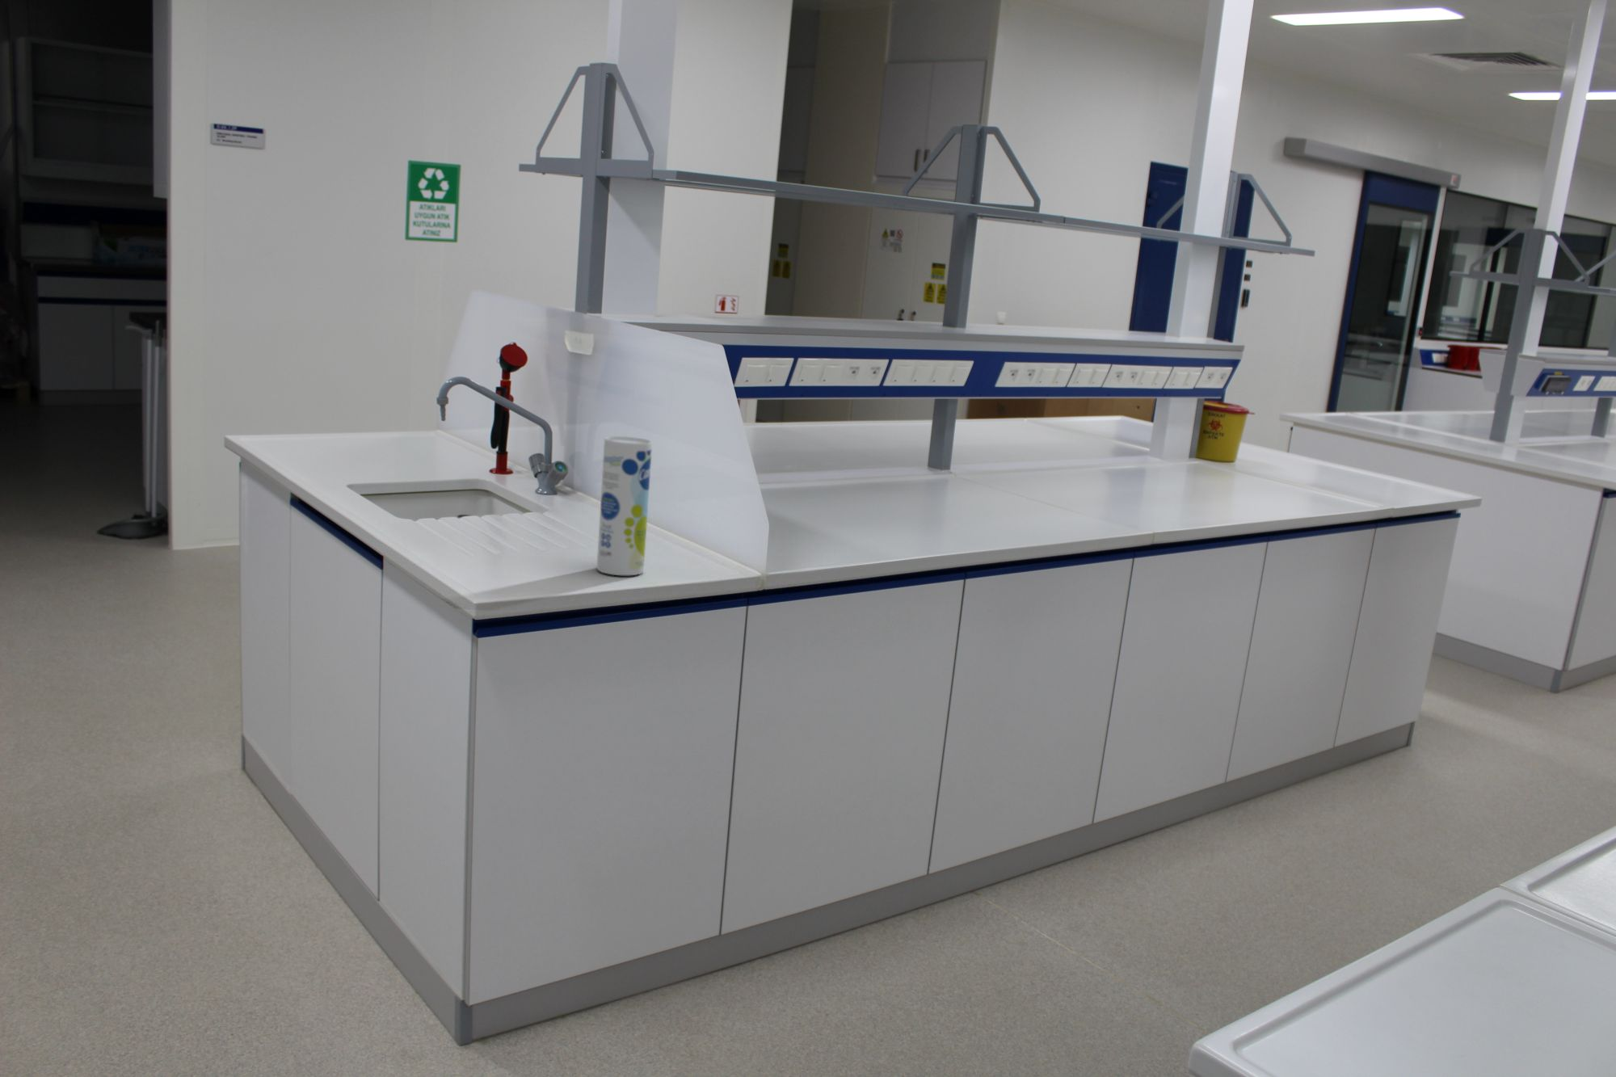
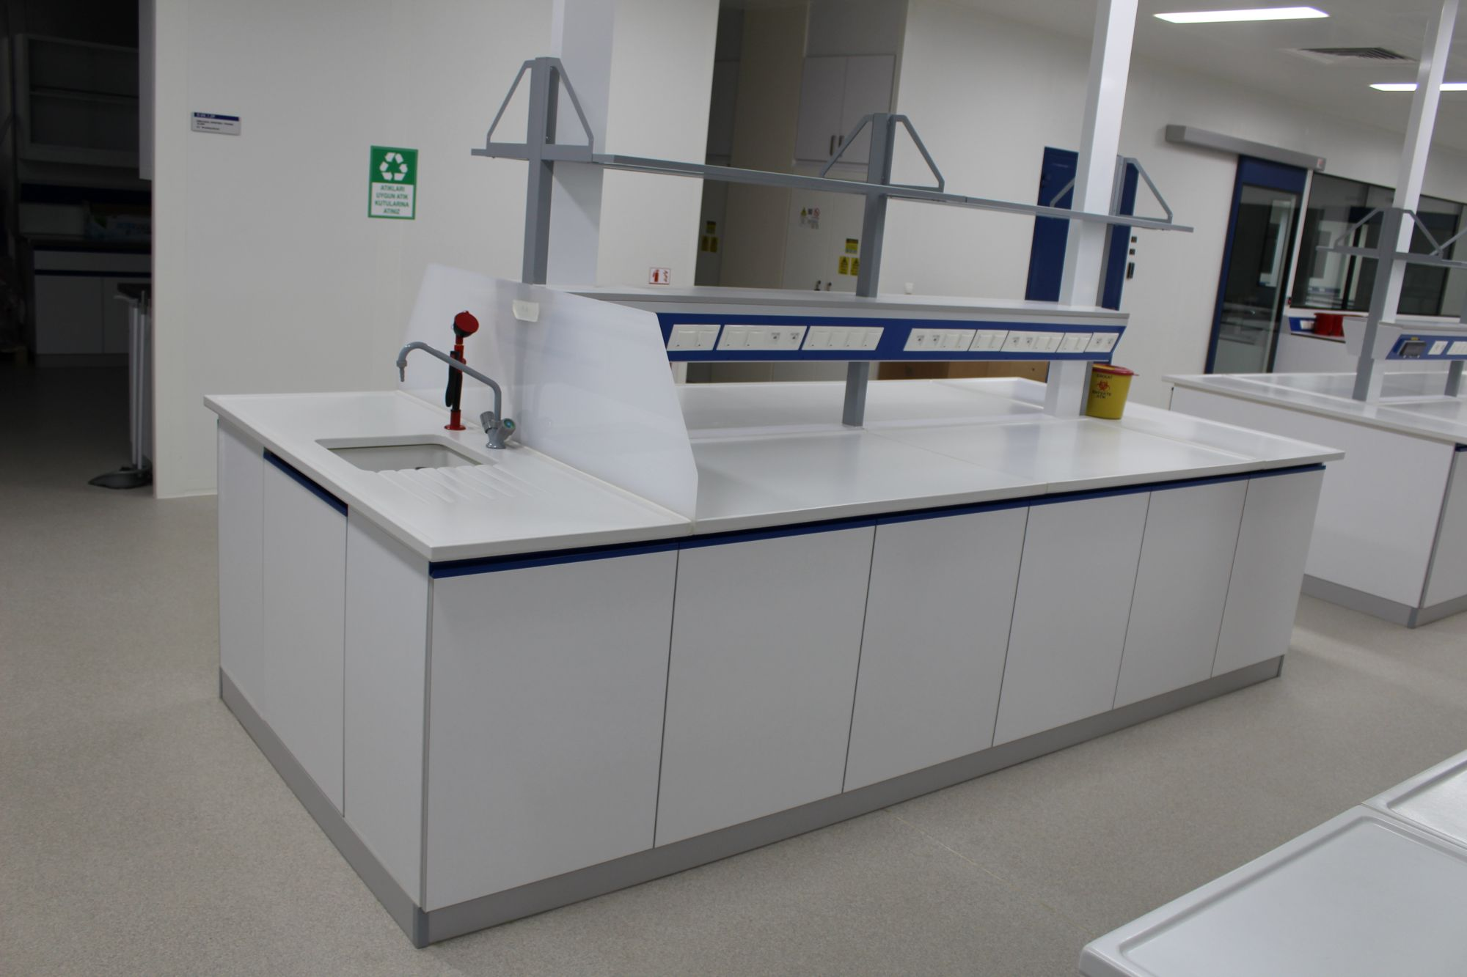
- canister (624, 505)
